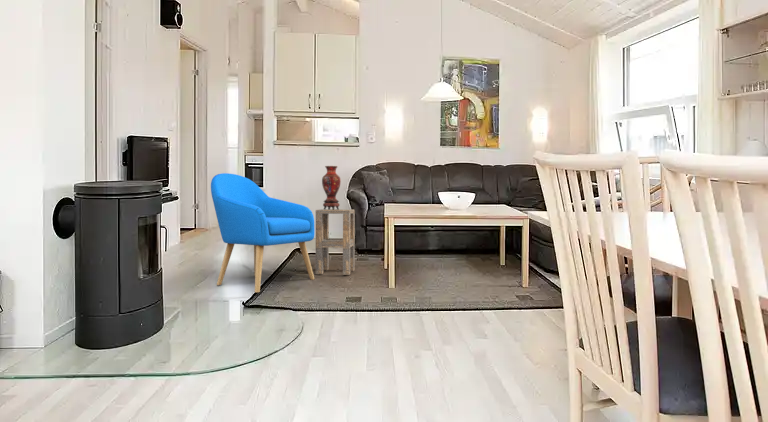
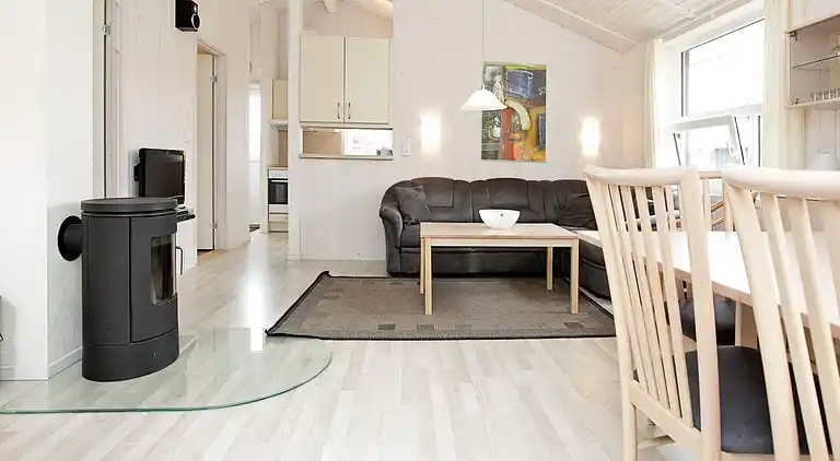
- side table (335, 241)
- vase (331, 187)
- armchair (257, 227)
